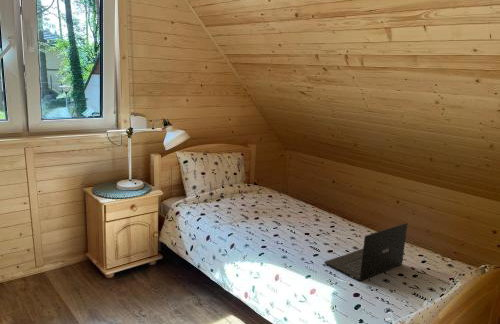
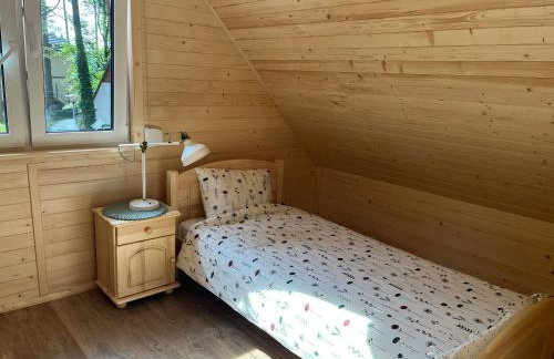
- laptop (365, 243)
